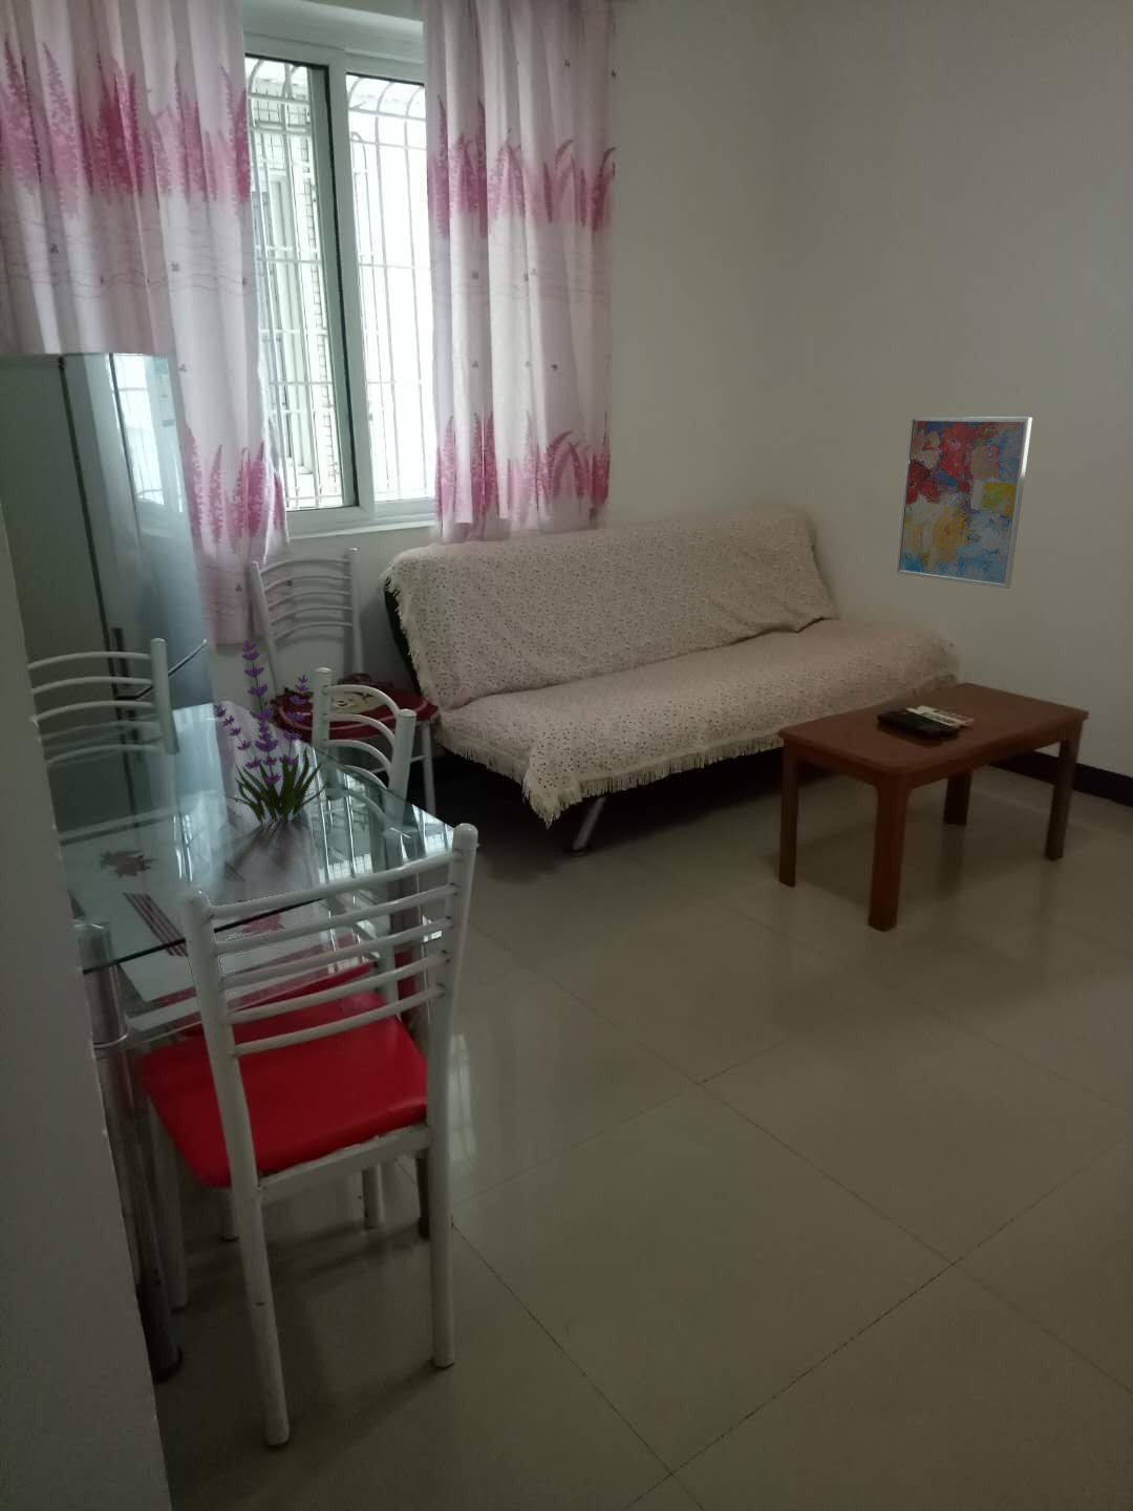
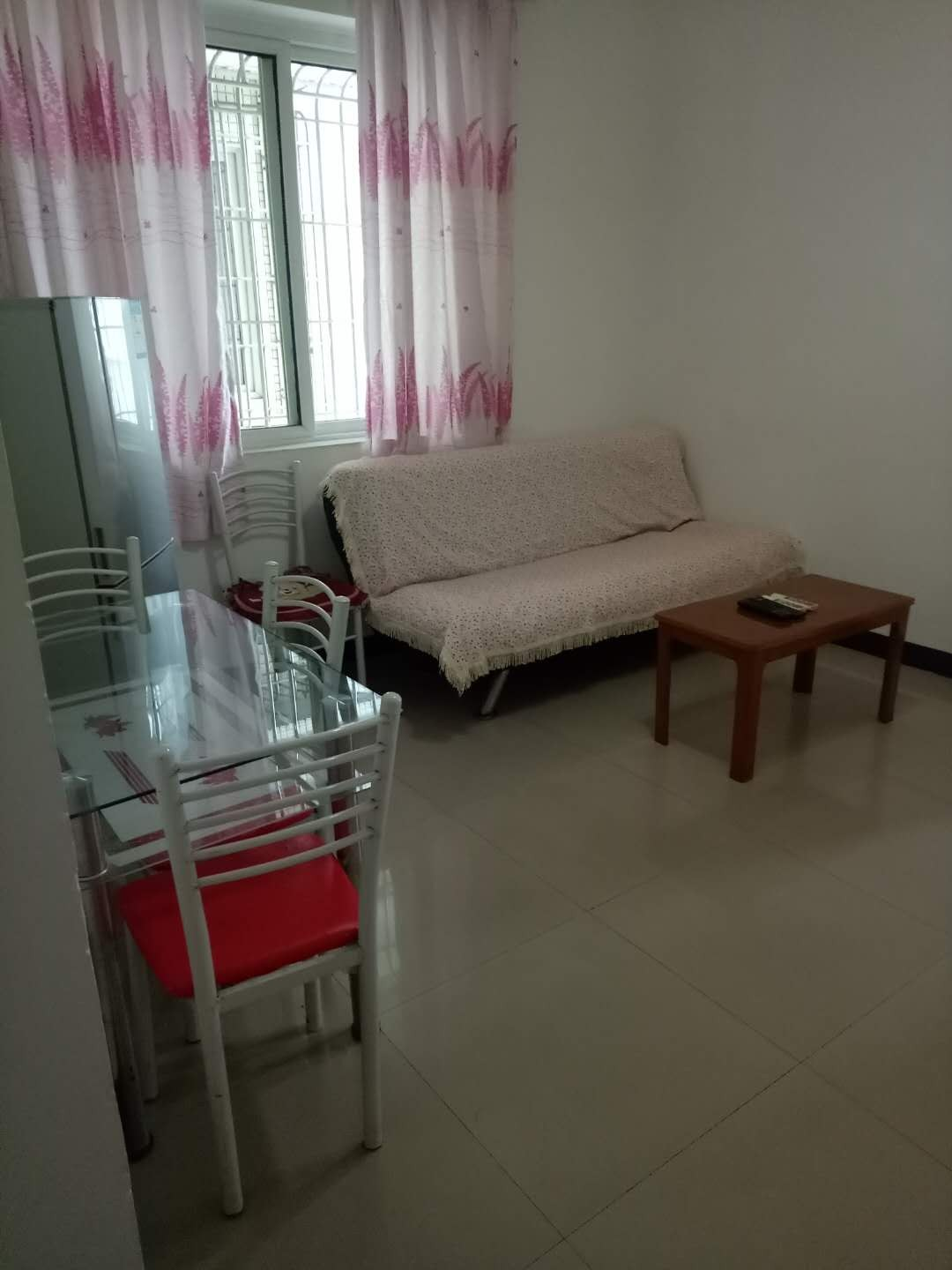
- plant (270, 735)
- wall art (960, 501)
